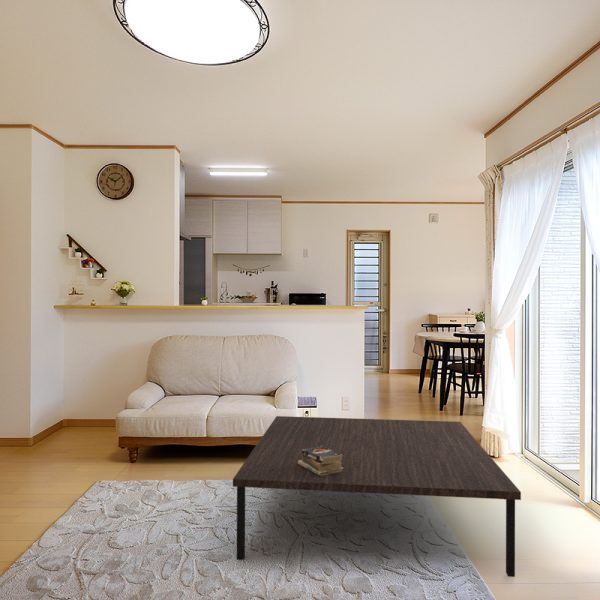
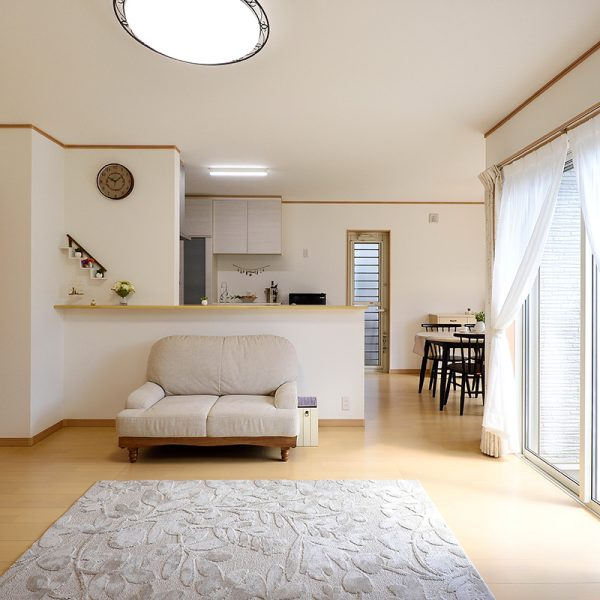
- coffee table (368, 477)
- books (320, 459)
